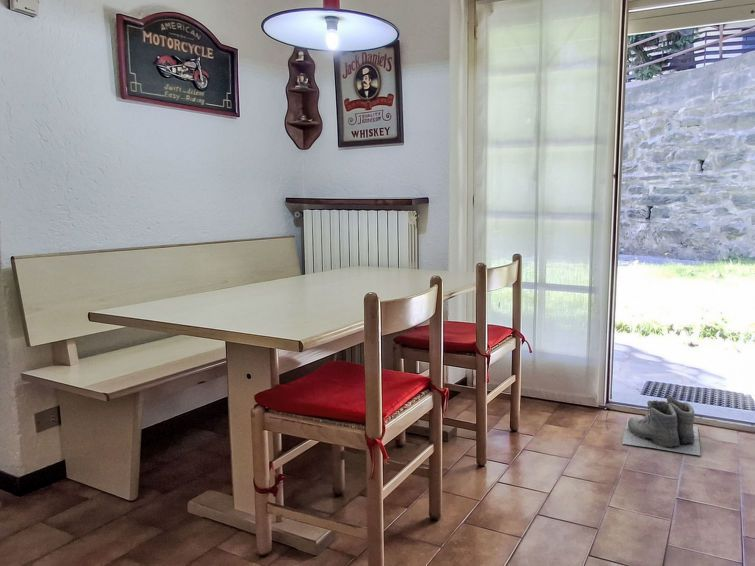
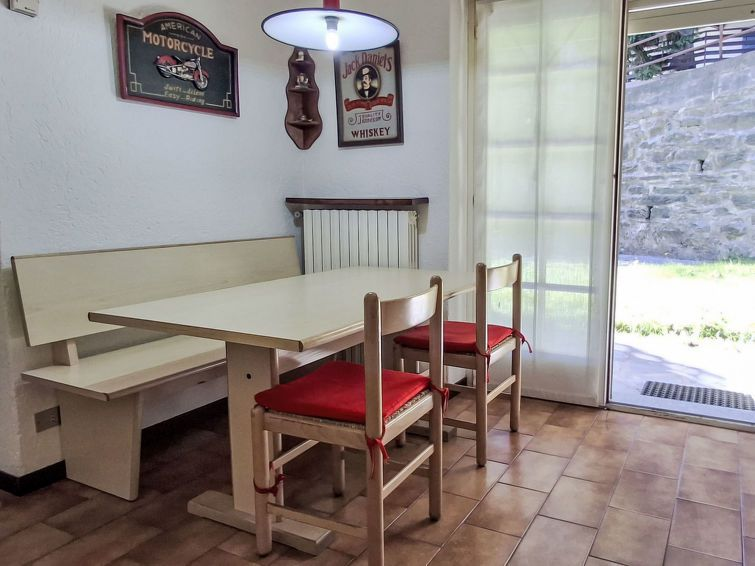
- boots (662, 415)
